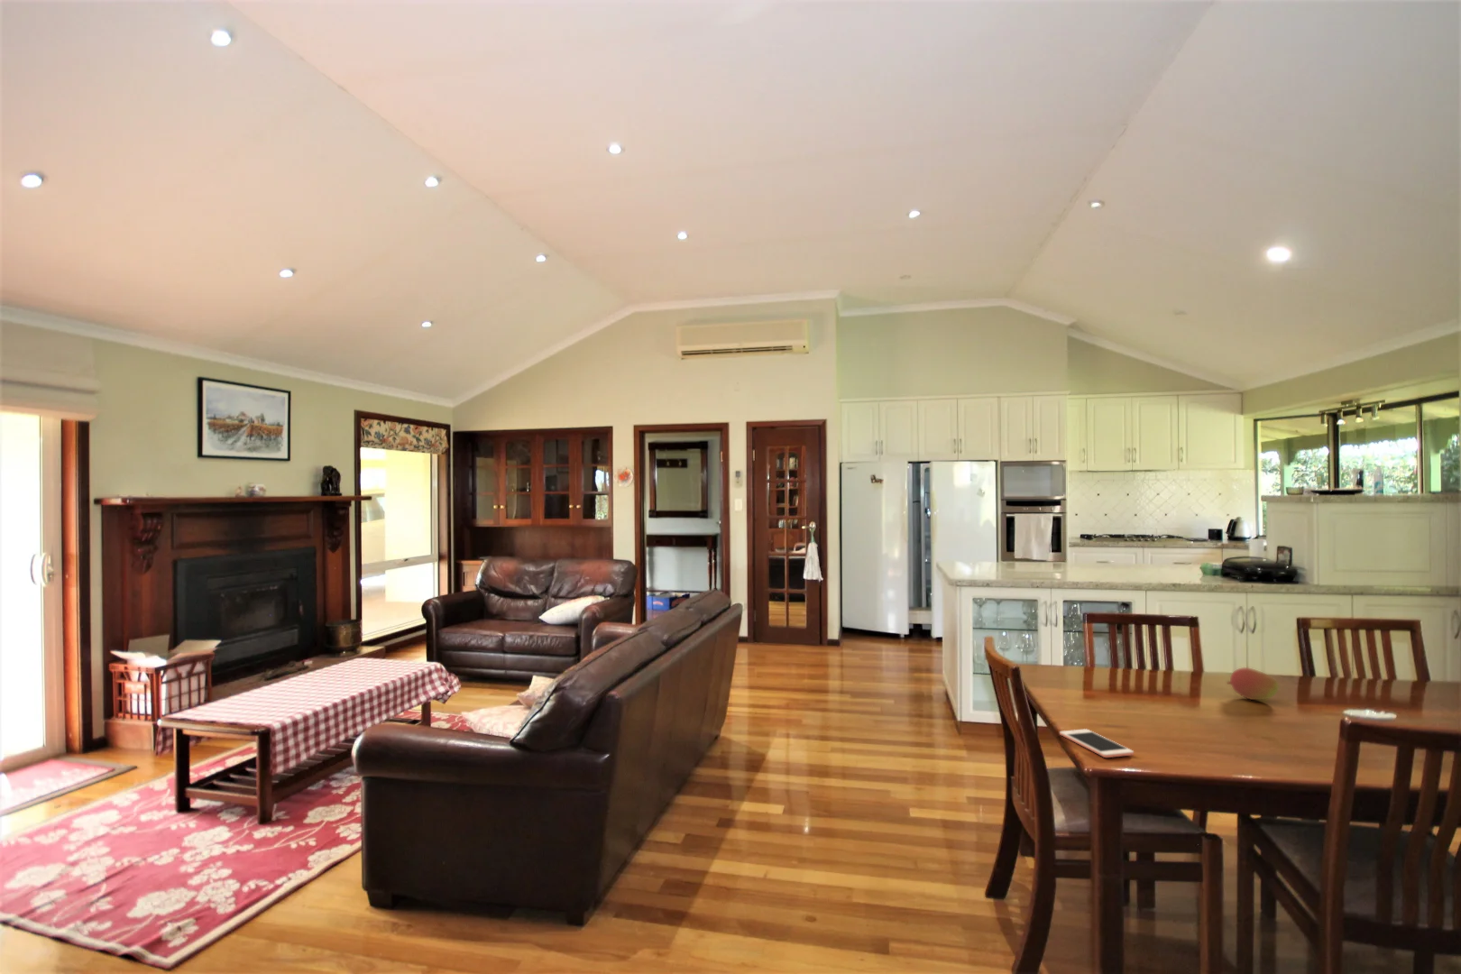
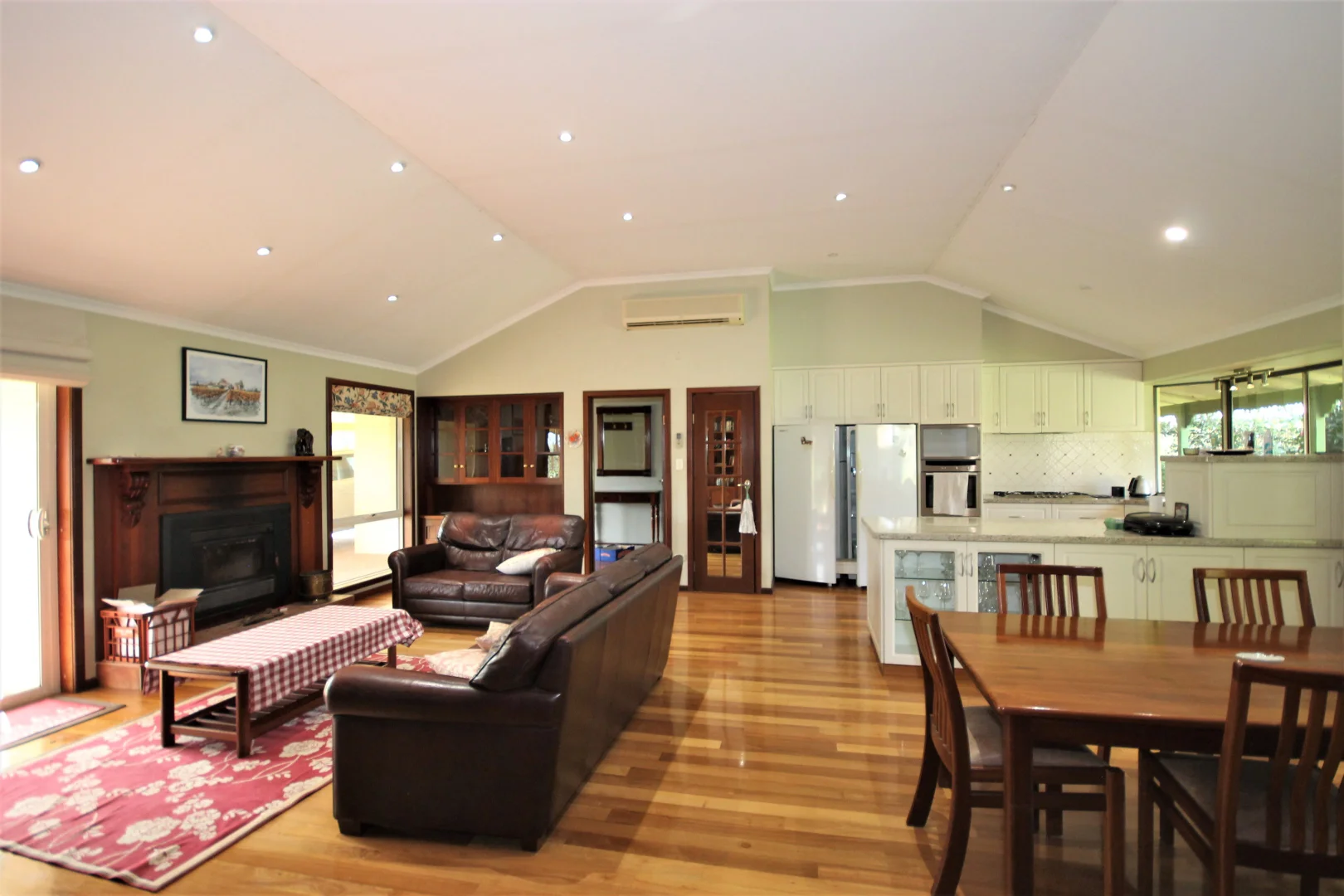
- fruit (1252, 684)
- cell phone (1095, 742)
